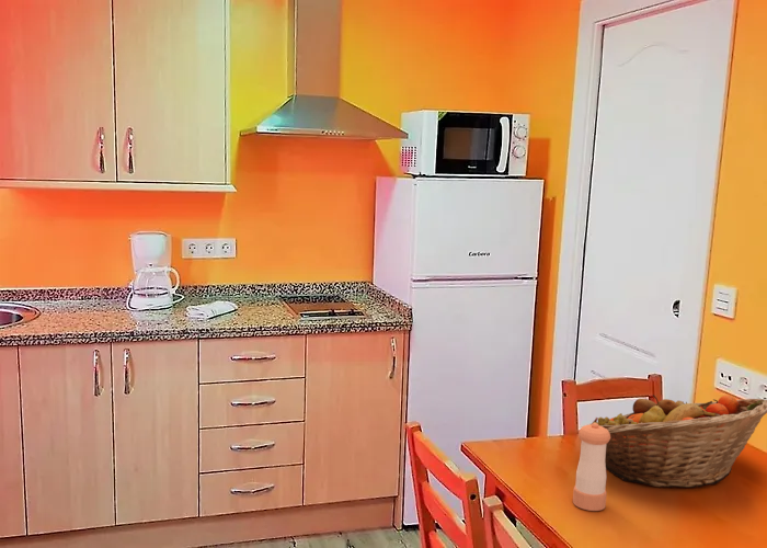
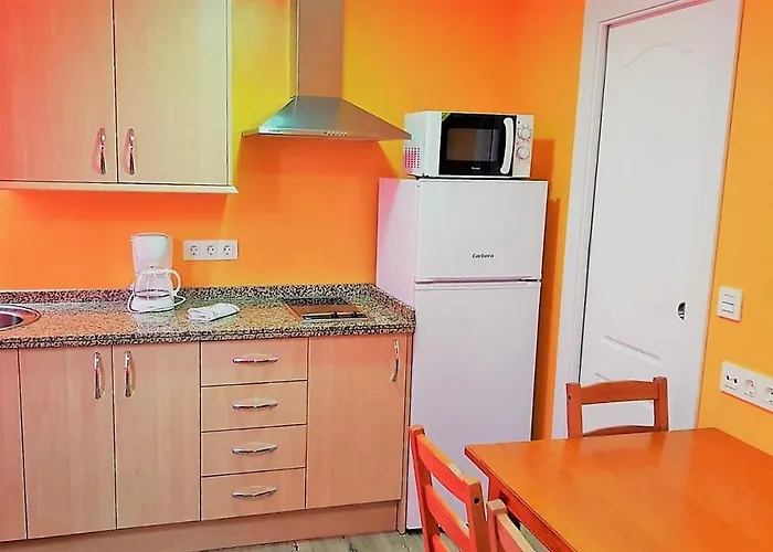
- pepper shaker (592, 464)
- fruit basket (674, 430)
